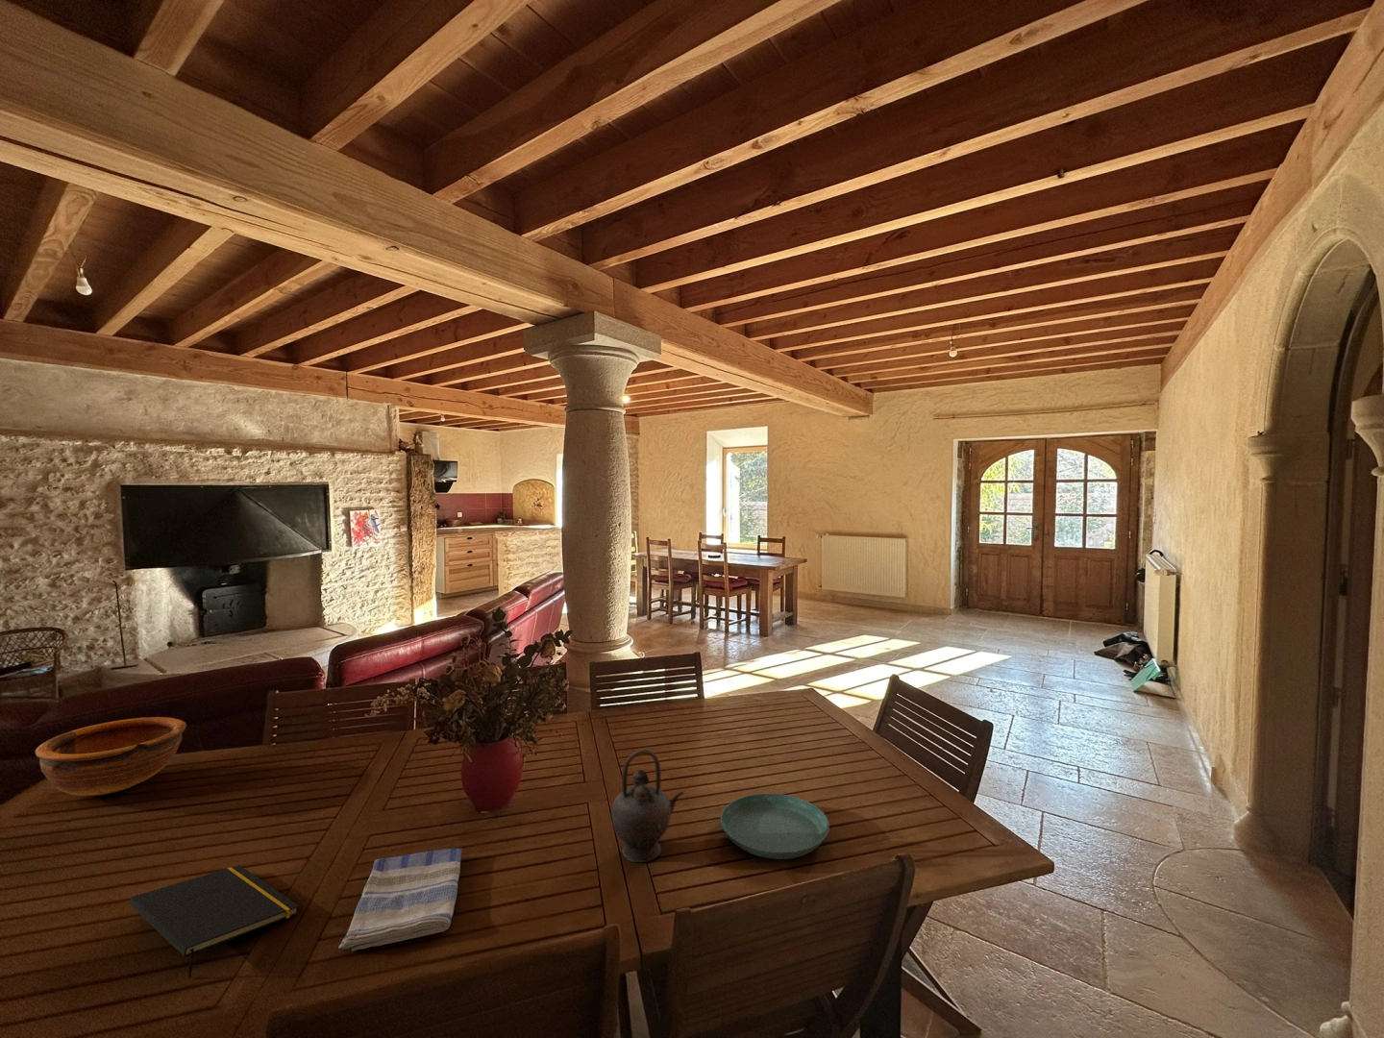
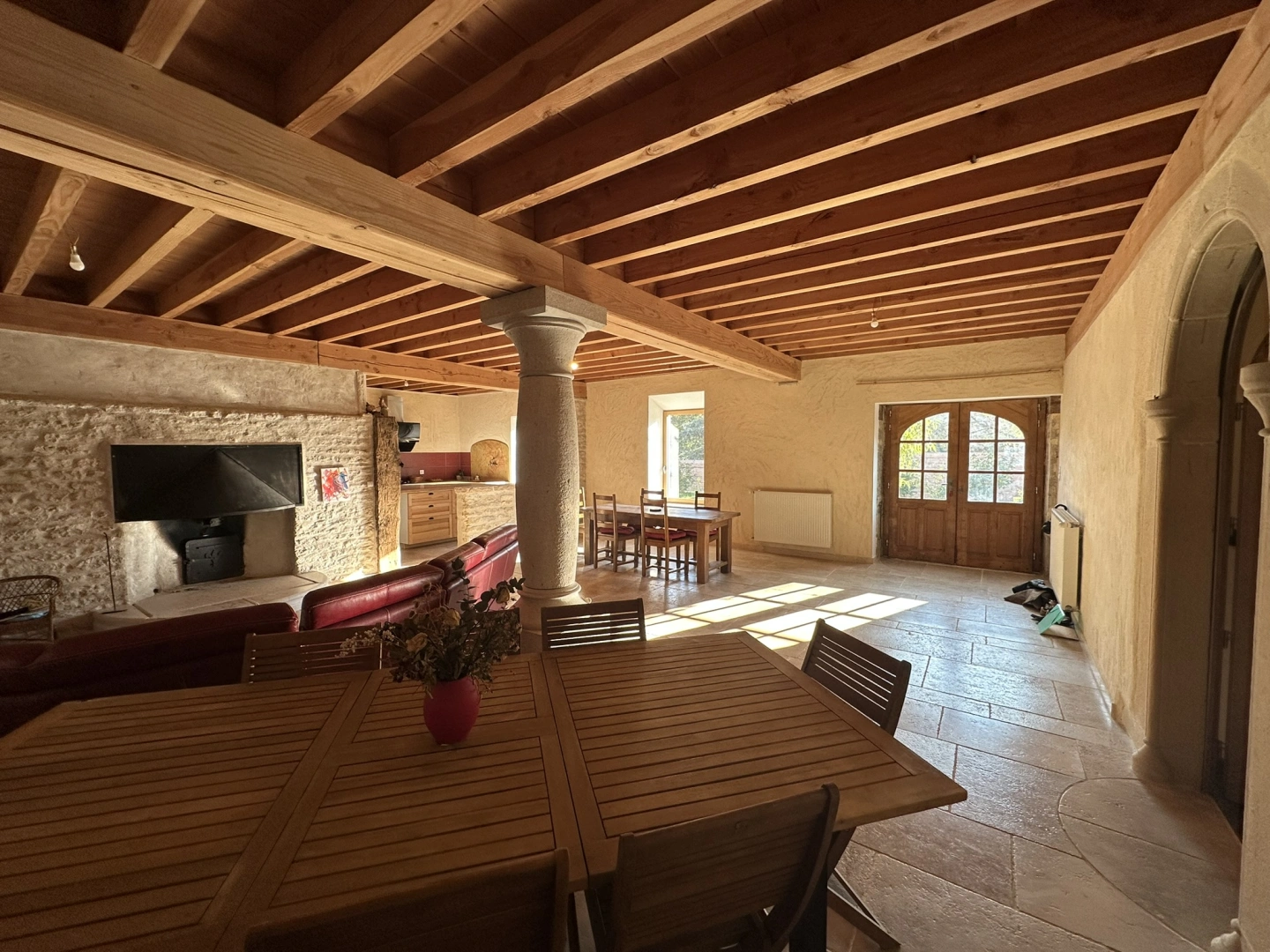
- notepad (216, 905)
- teapot (647, 801)
- bowl (117, 758)
- dish towel (409, 891)
- saucer (774, 825)
